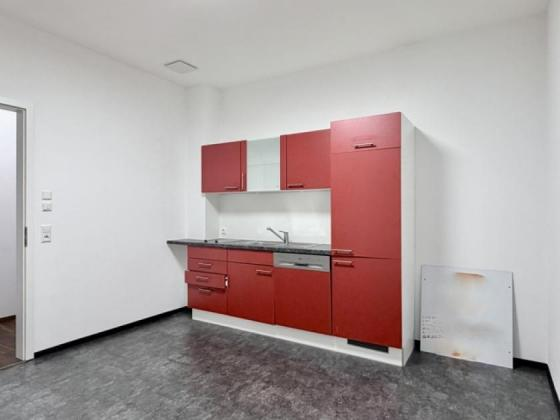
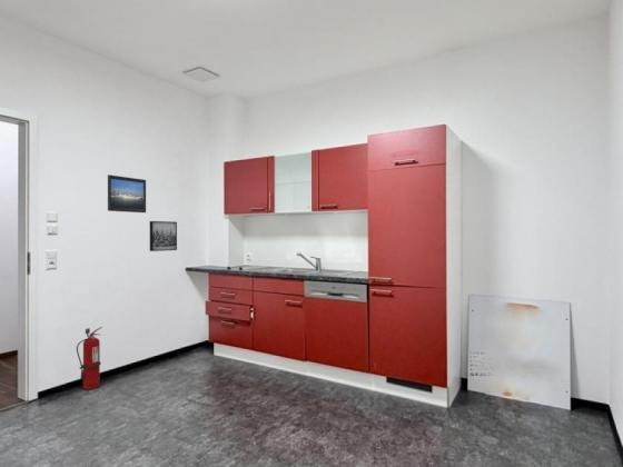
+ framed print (127, 195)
+ wall art (164, 236)
+ fire extinguisher (89, 358)
